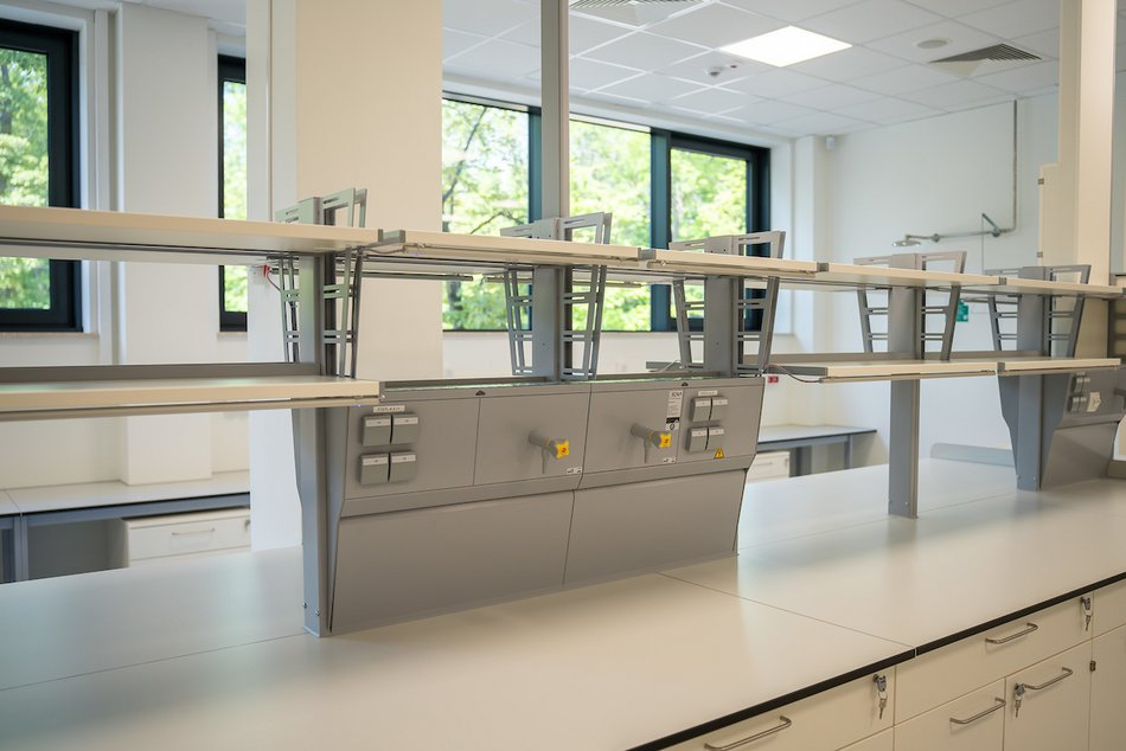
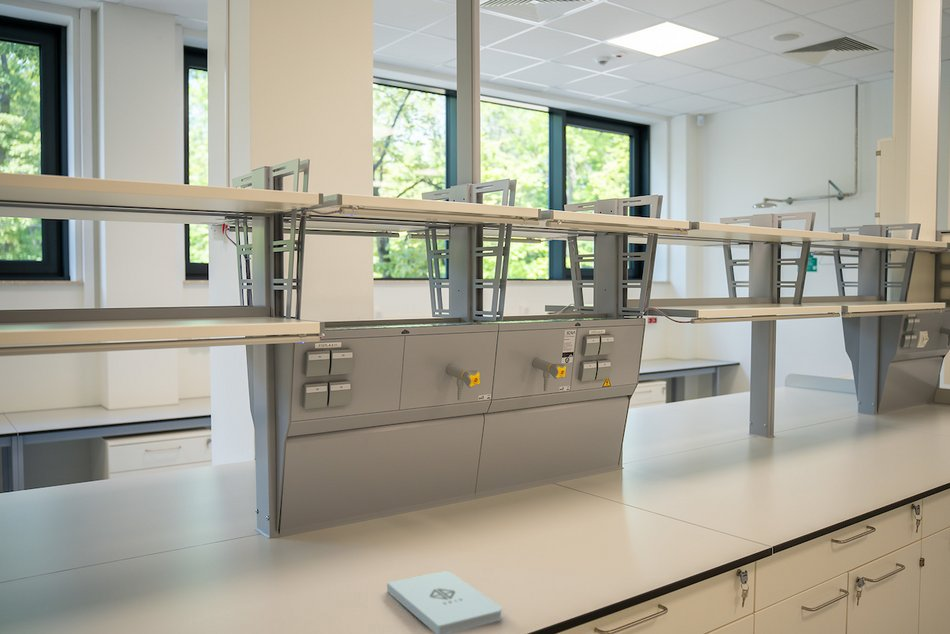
+ notepad (443, 600)
